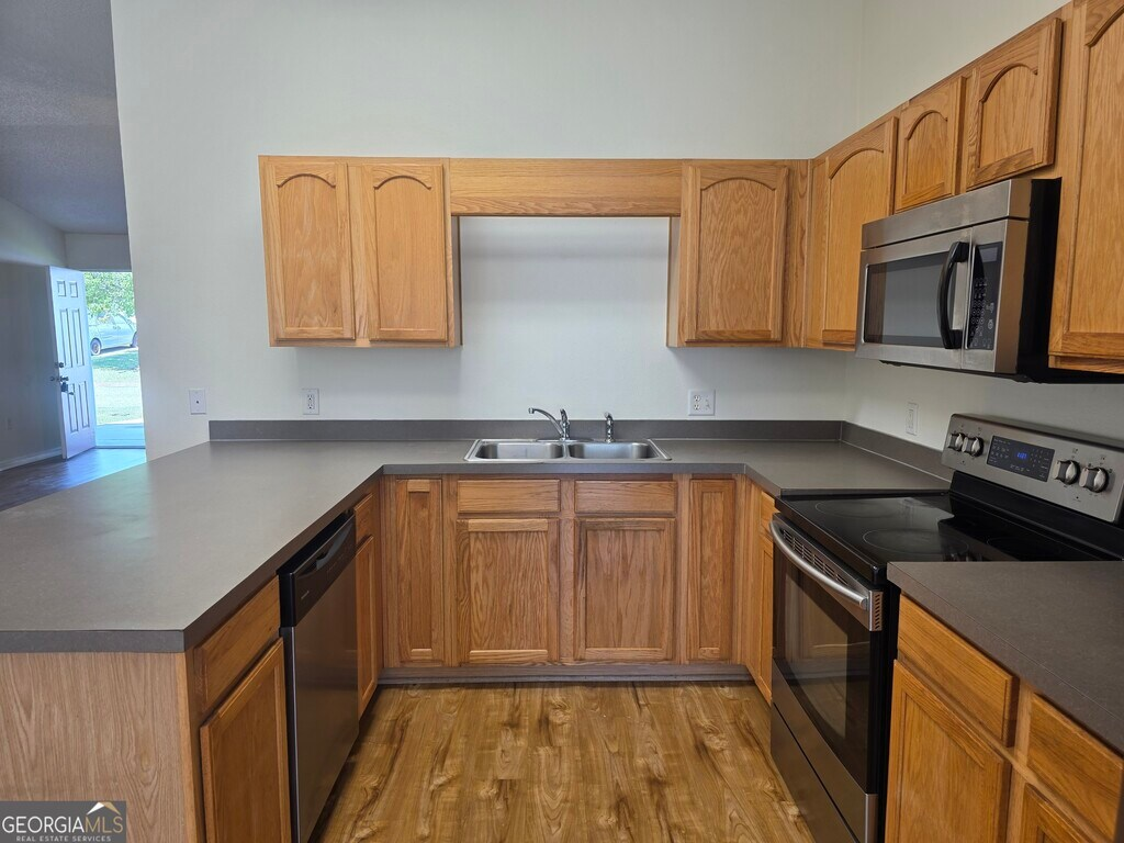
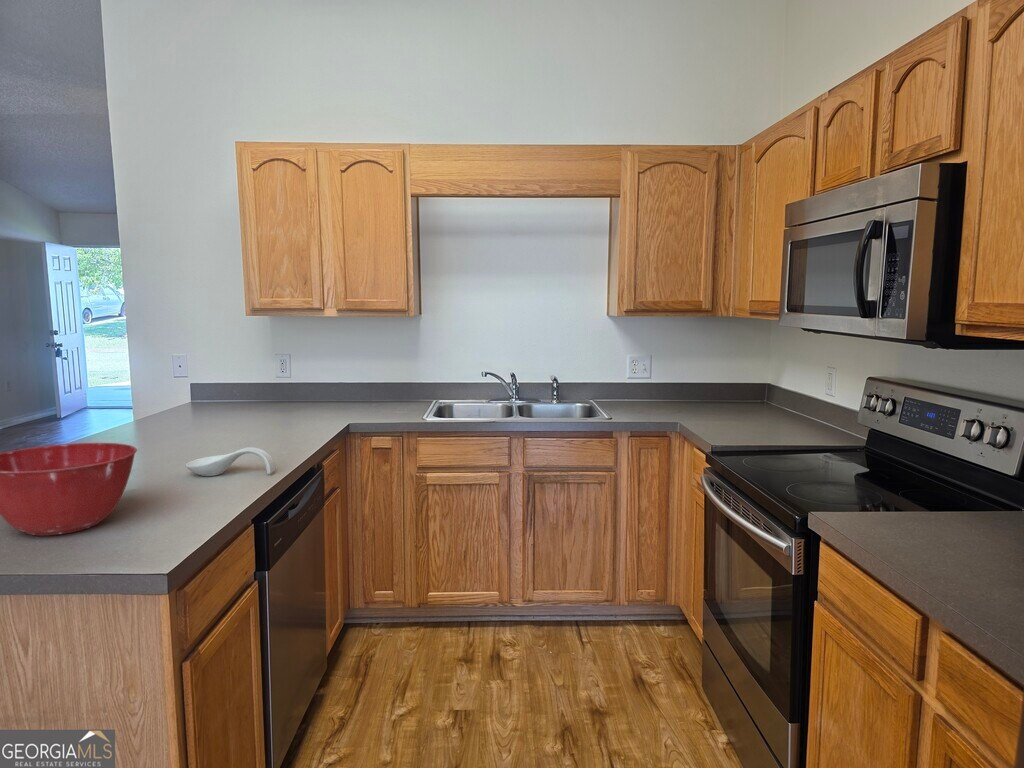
+ mixing bowl (62, 490)
+ spoon rest (230, 460)
